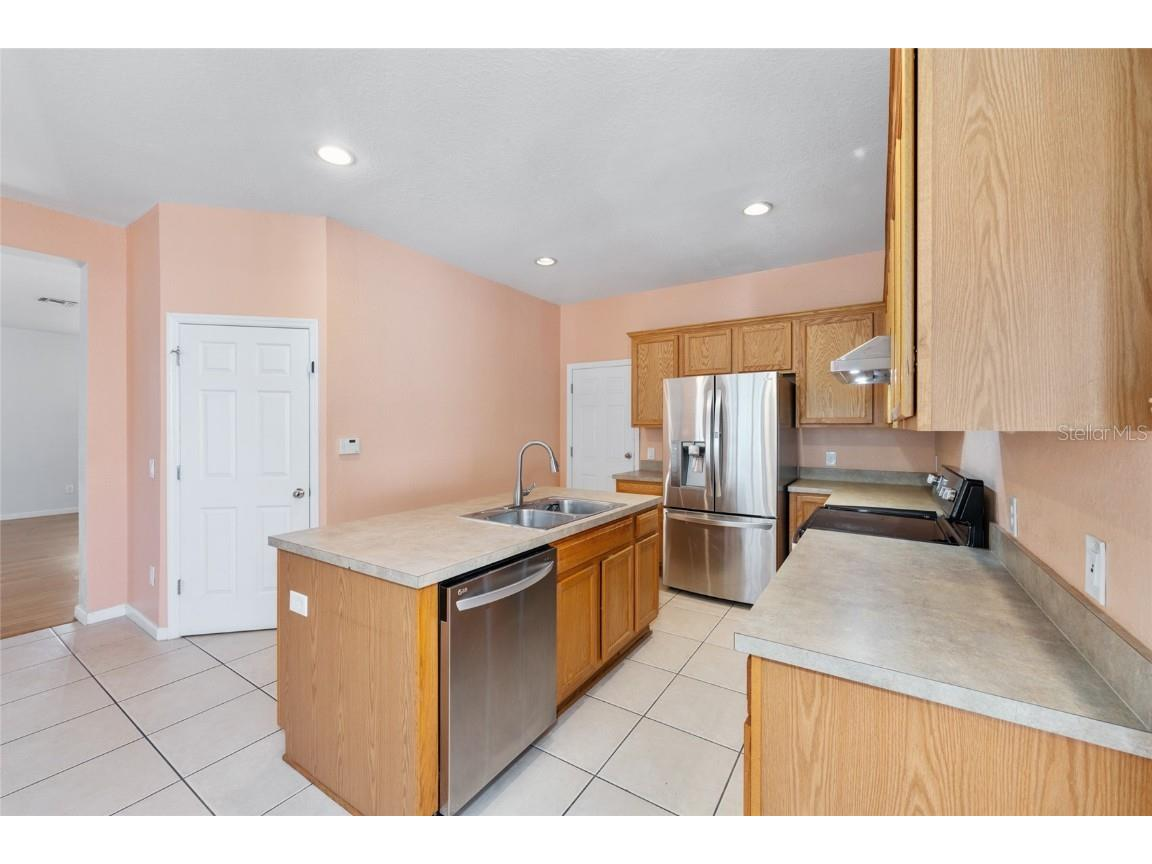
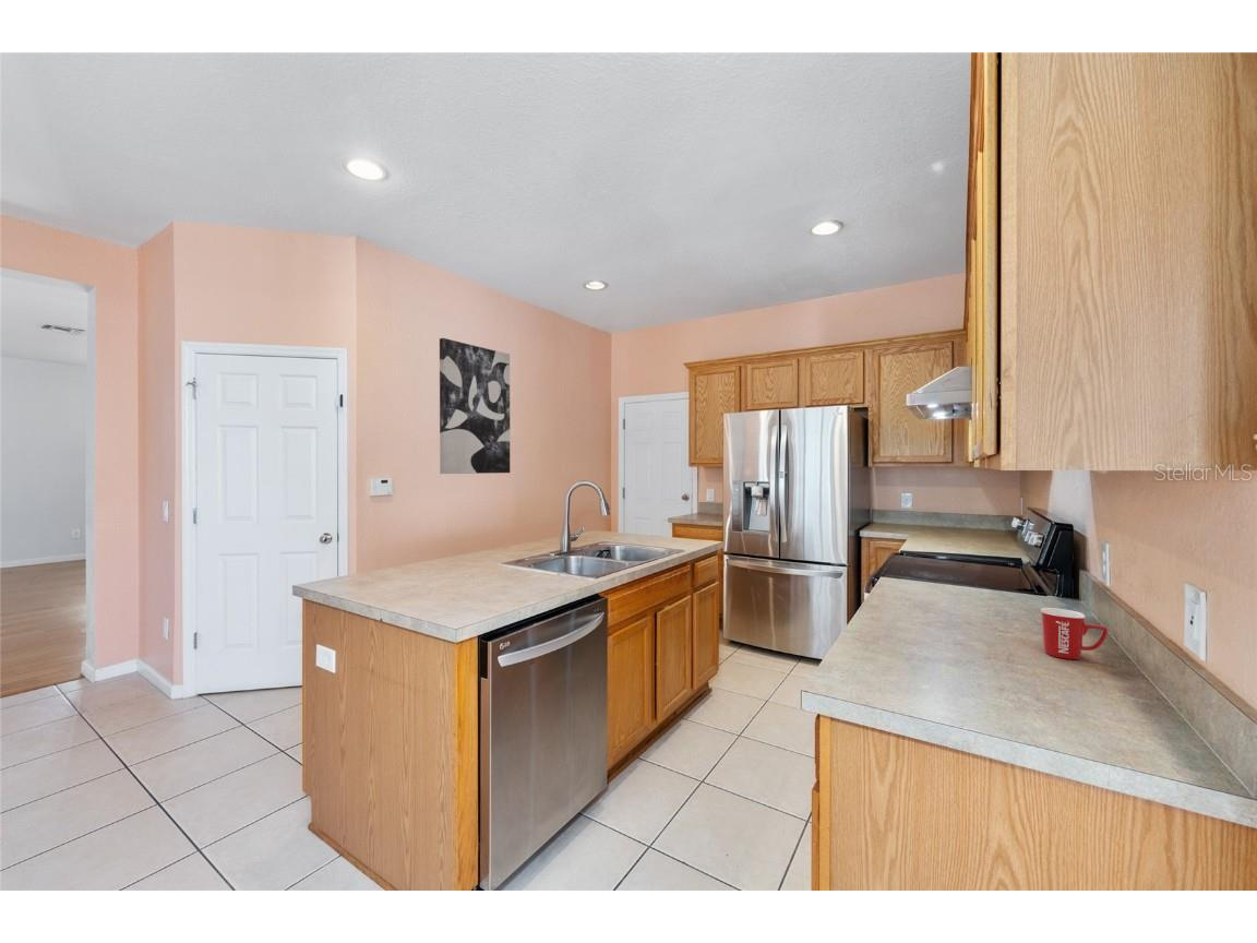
+ wall art (477, 409)
+ mug (1073, 634)
